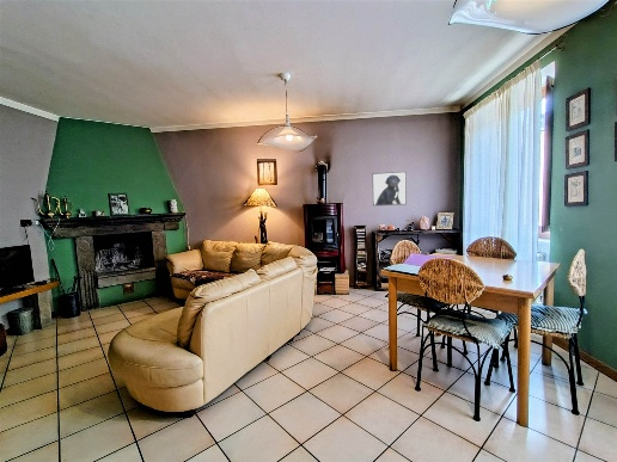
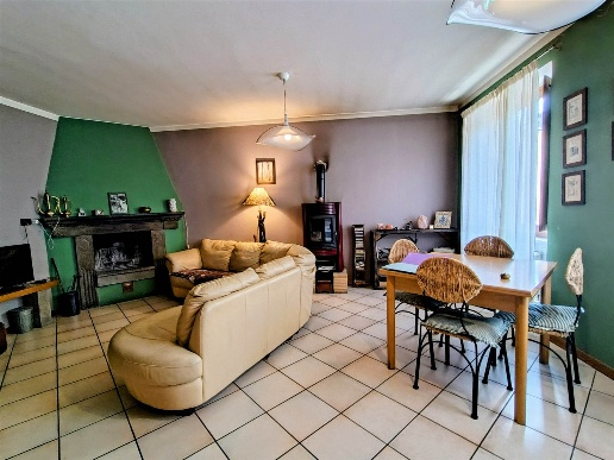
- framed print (389, 189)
